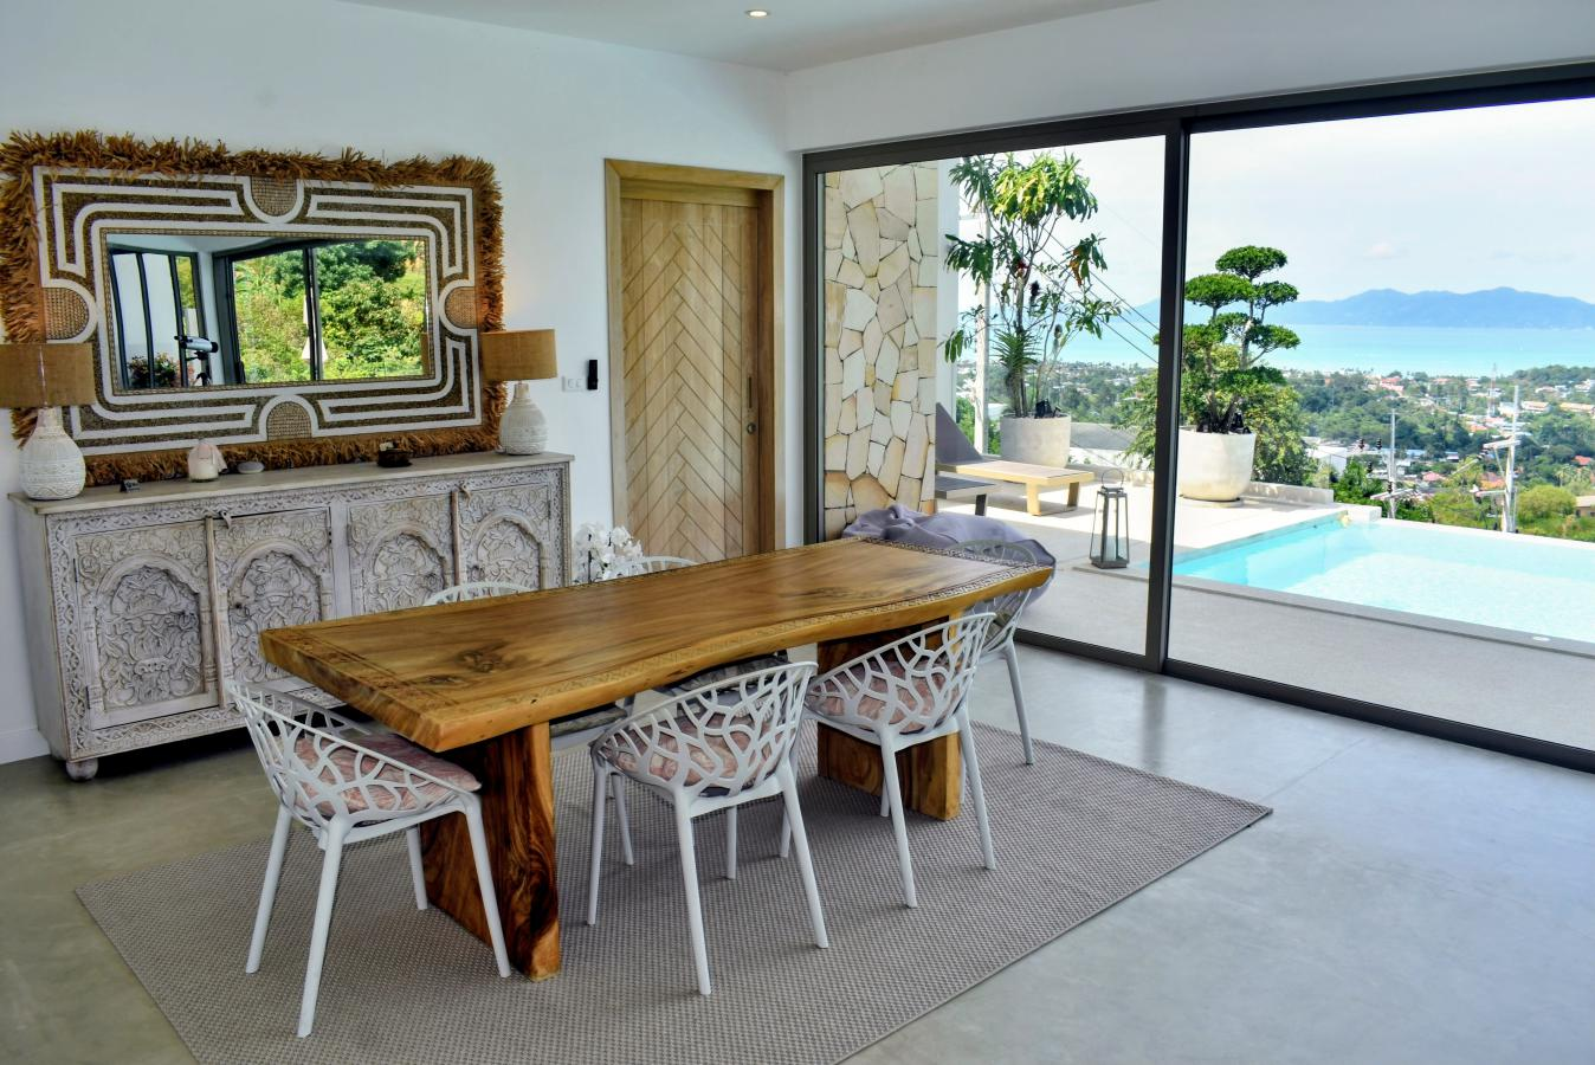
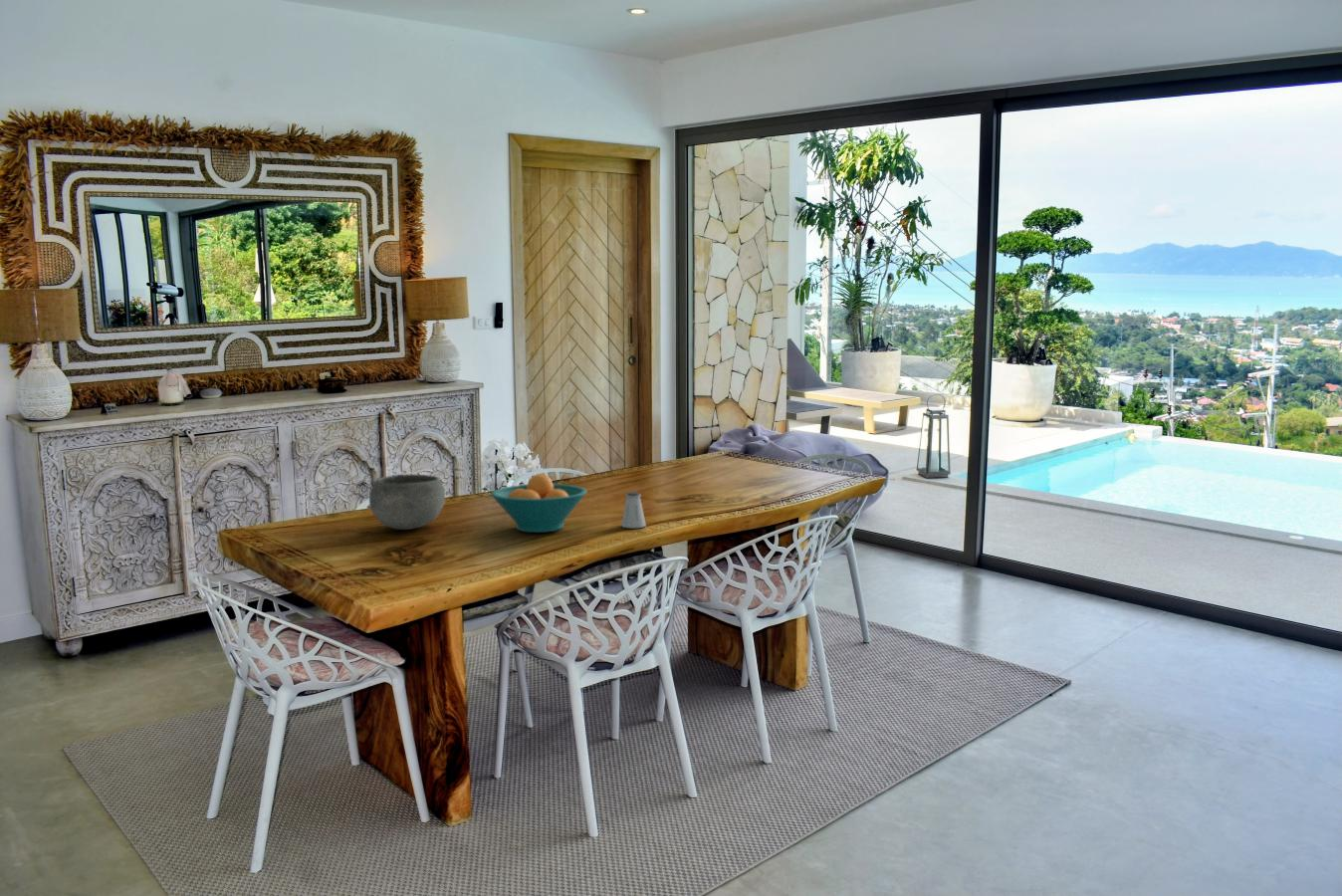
+ saltshaker (633, 509)
+ fruit bowl (539, 501)
+ bowl (407, 503)
